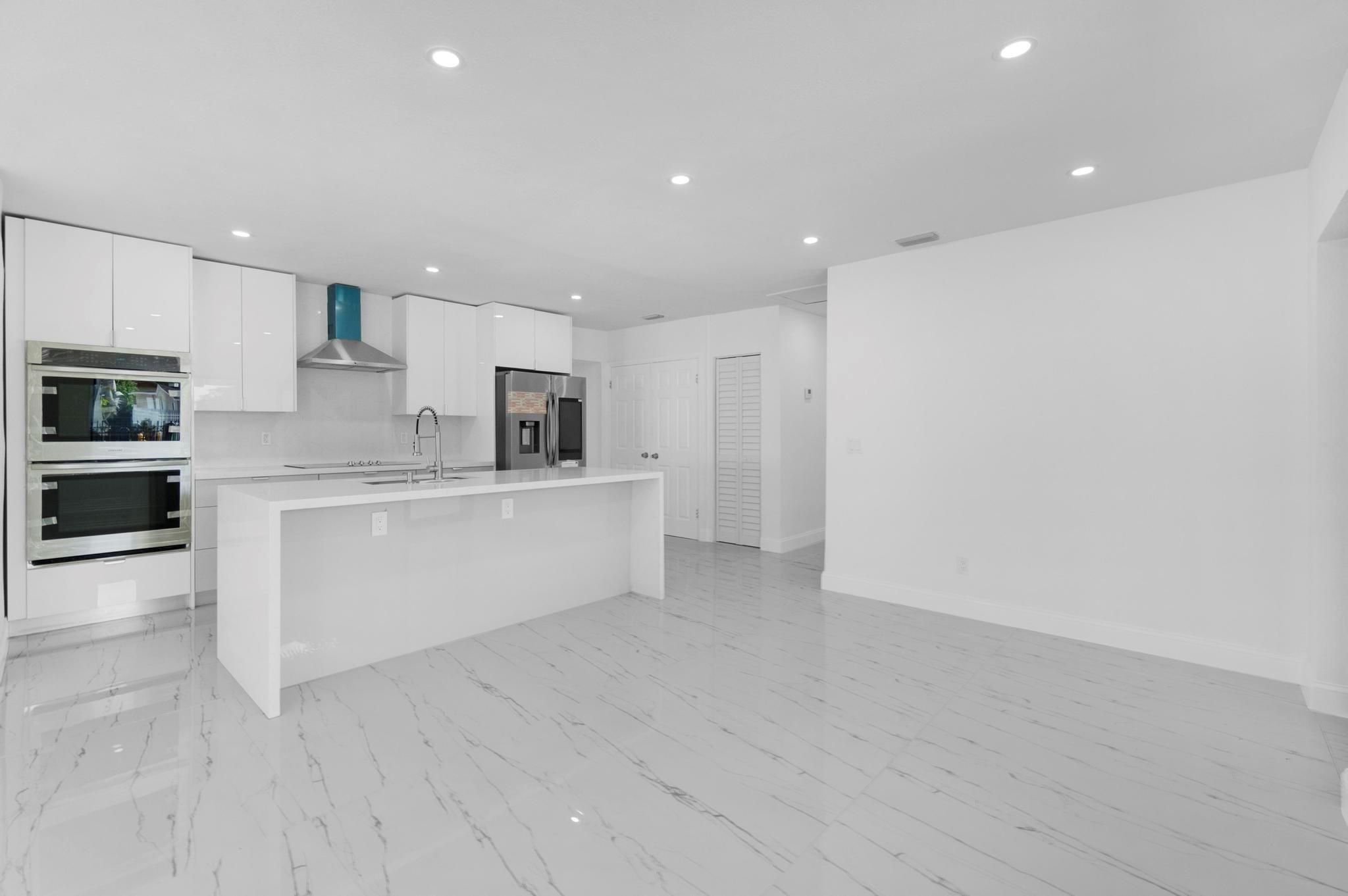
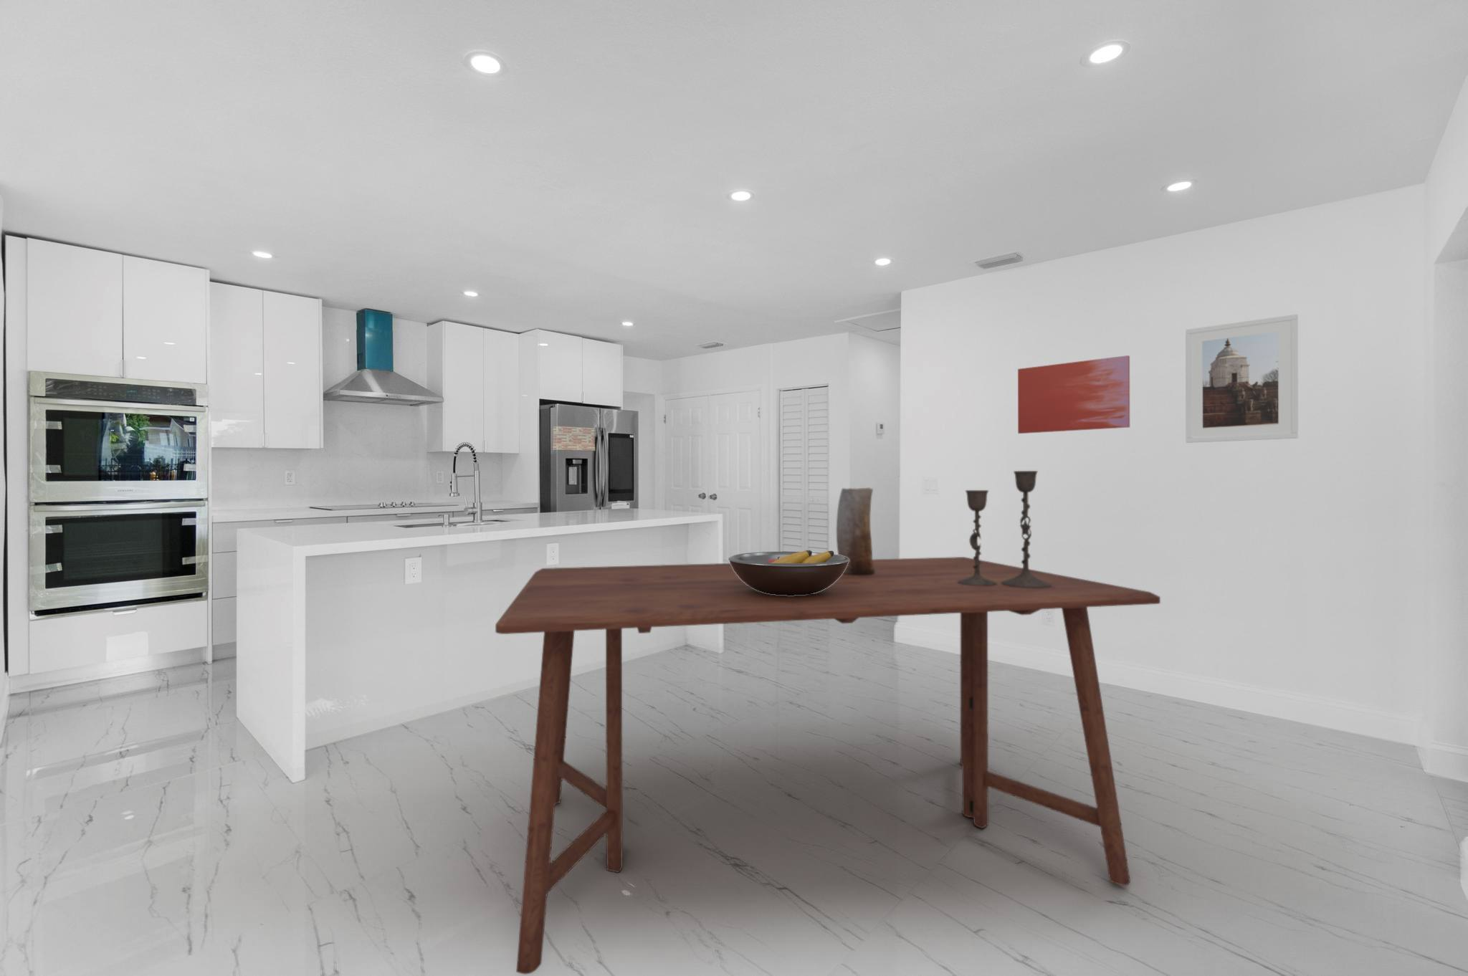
+ fruit bowl (787, 569)
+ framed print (1239, 381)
+ wall art (1071, 396)
+ dining table (805, 620)
+ candlestick (1020, 526)
+ vase (855, 529)
